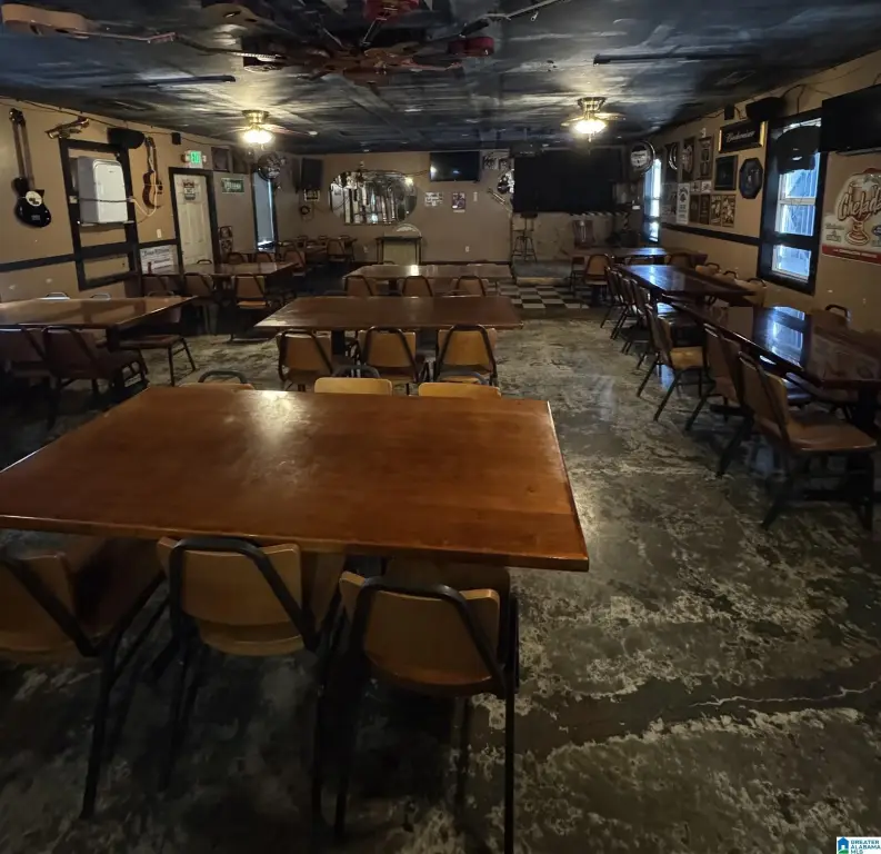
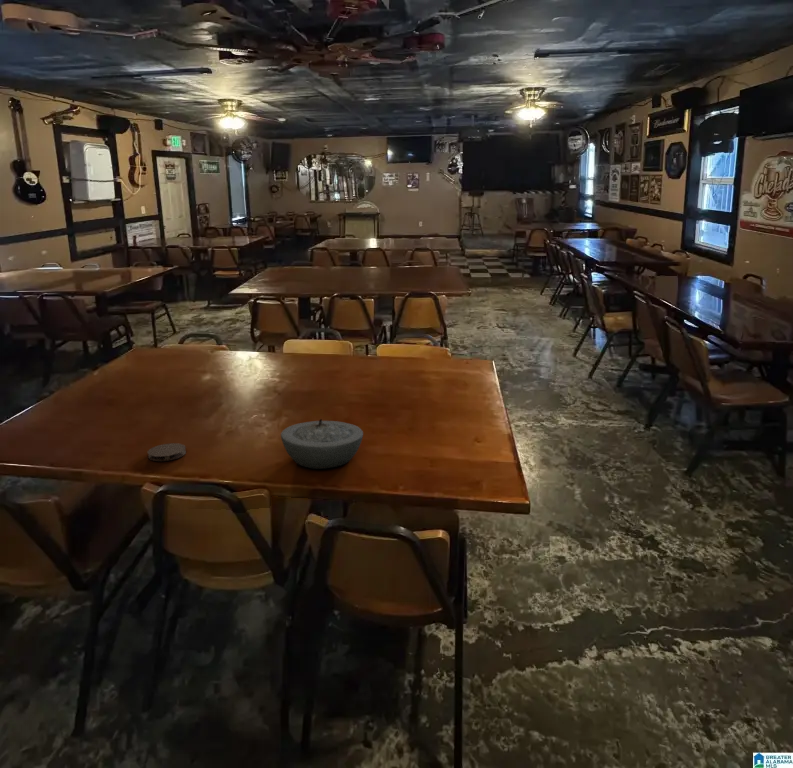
+ fire pit bowl (322, 439)
+ coaster (167, 452)
